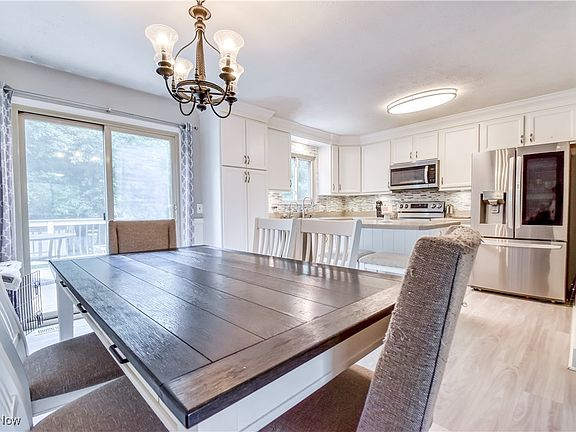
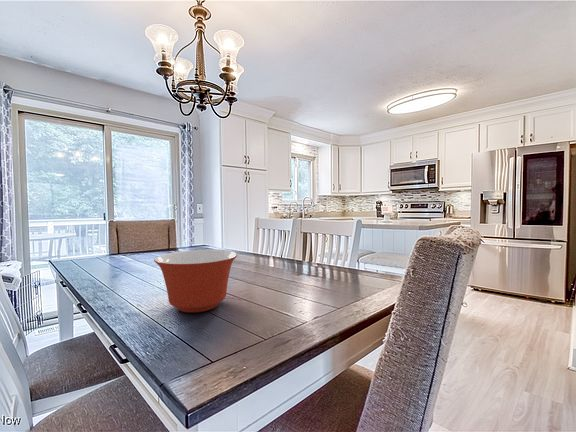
+ mixing bowl (197, 280)
